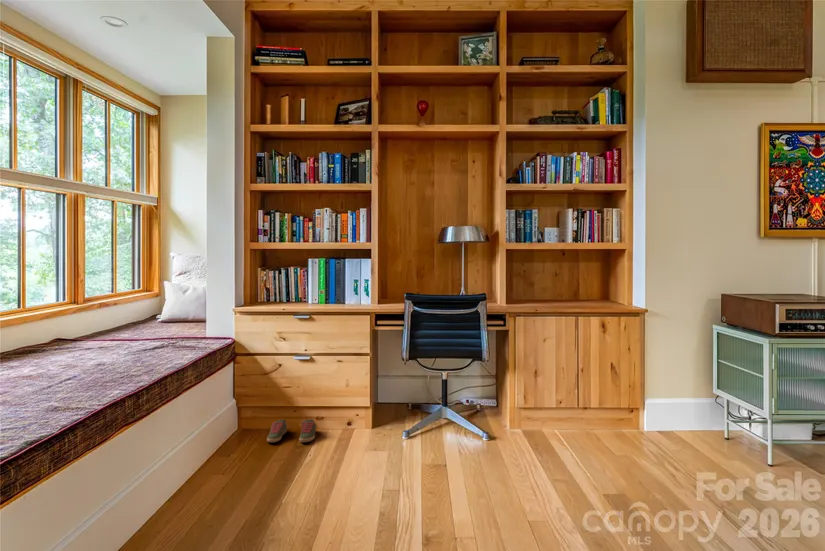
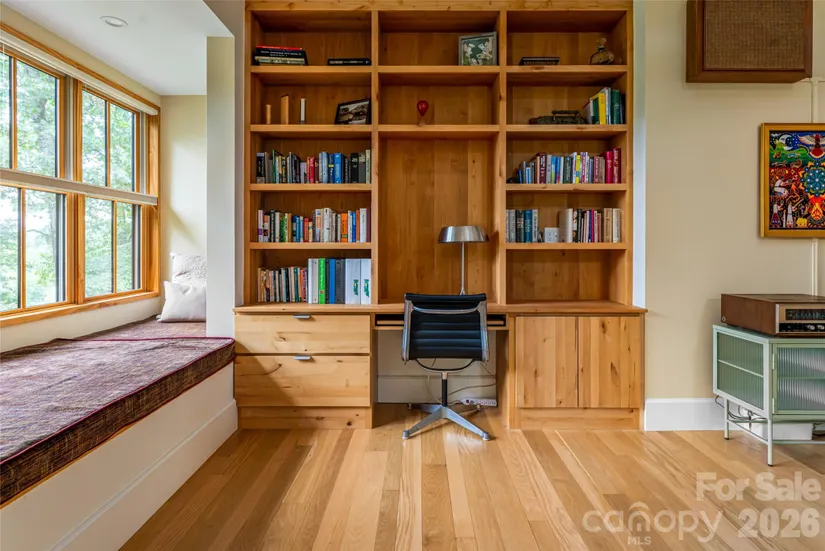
- shoe (286, 429)
